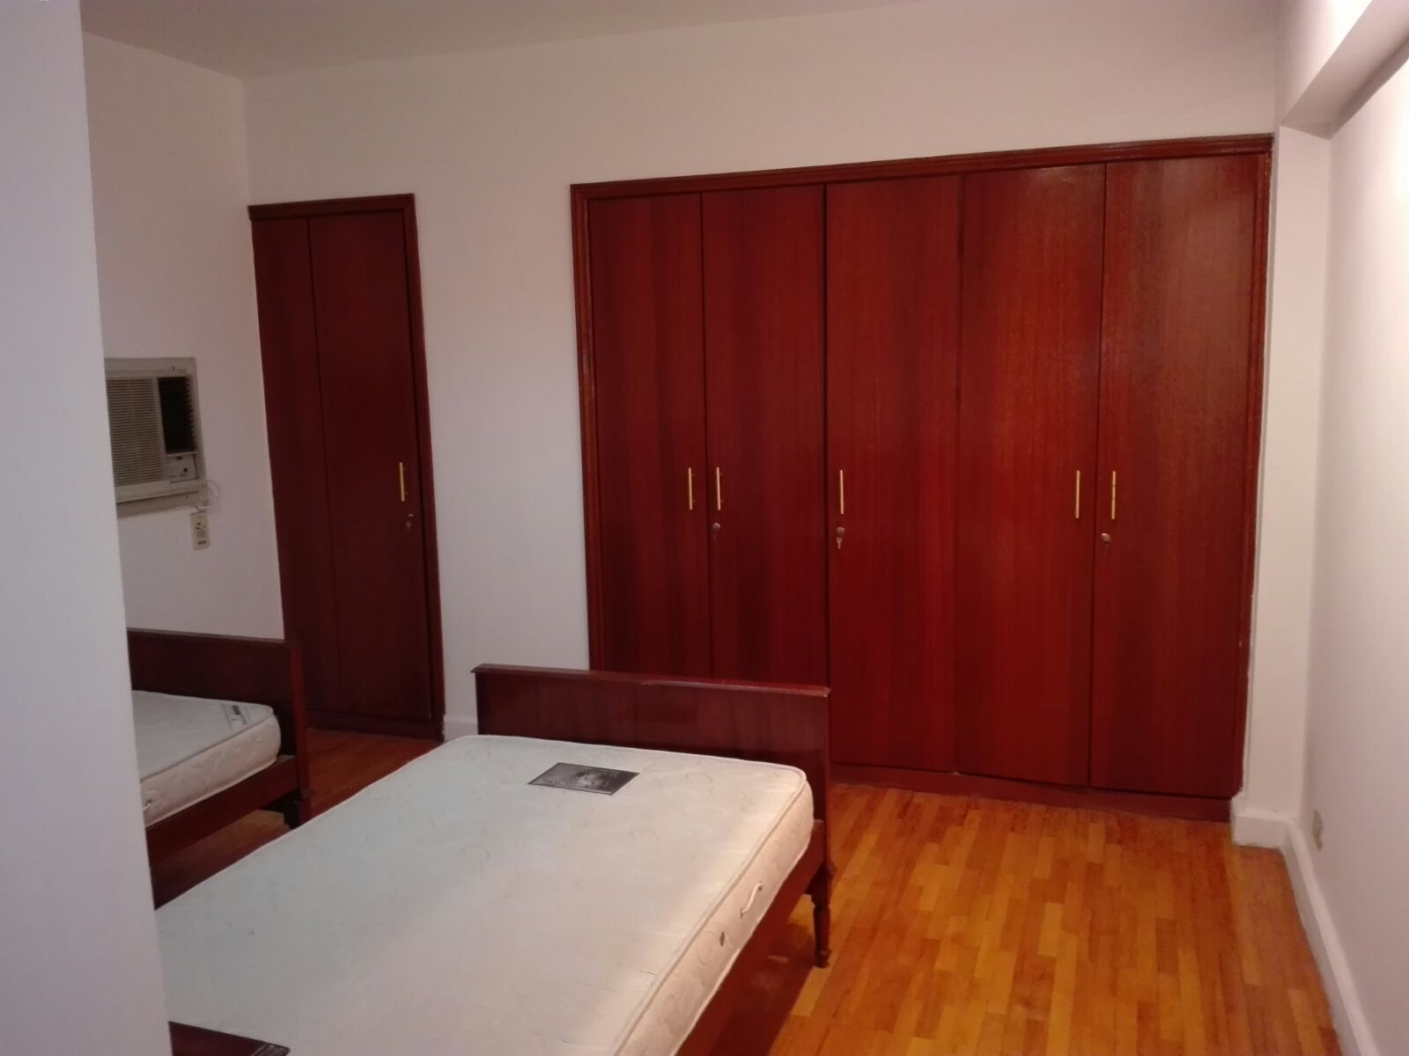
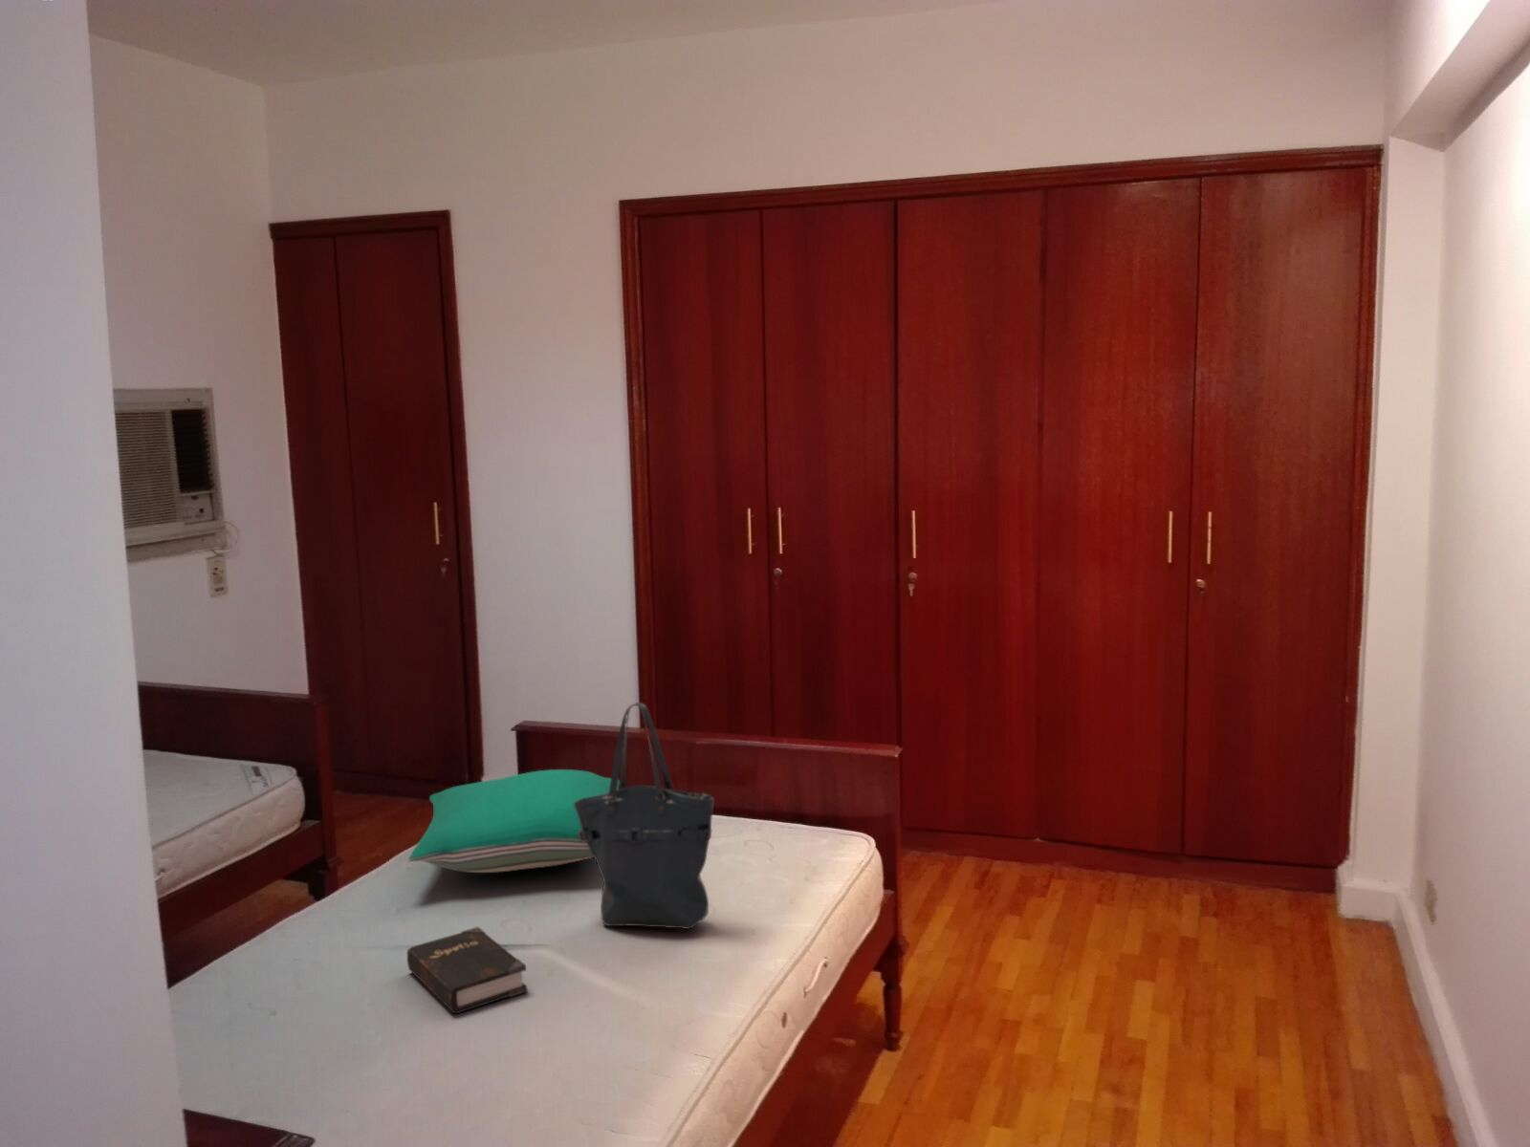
+ tote bag (641, 816)
+ pillow (522, 819)
+ hardback book (466, 969)
